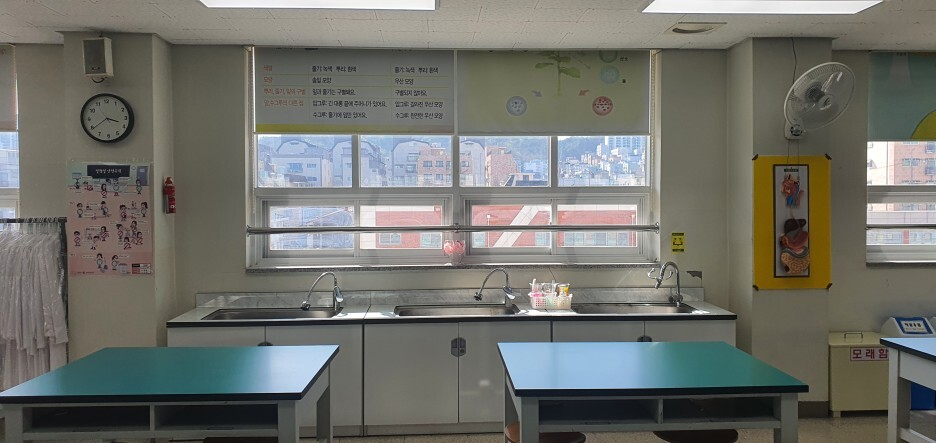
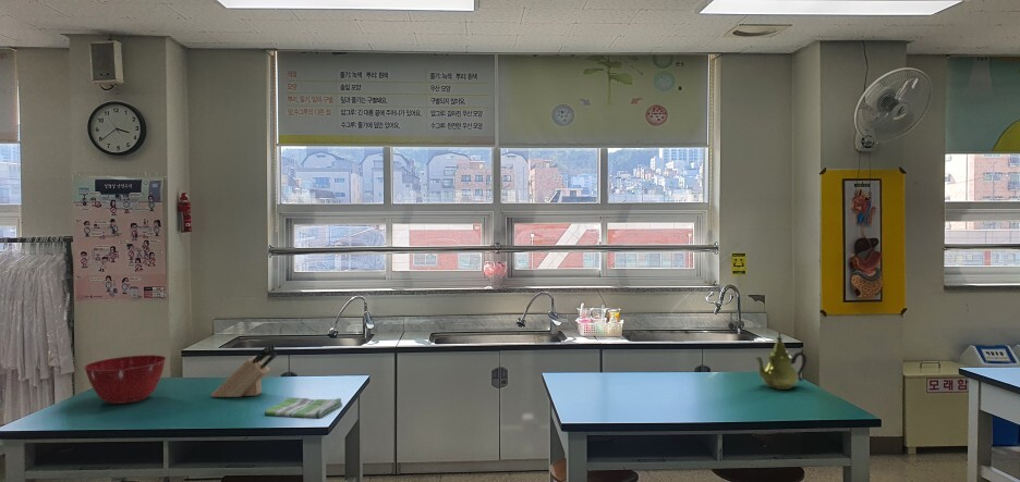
+ knife block (245, 369)
+ teapot (780, 359)
+ mixing bowl (126, 380)
+ dish towel (304, 406)
